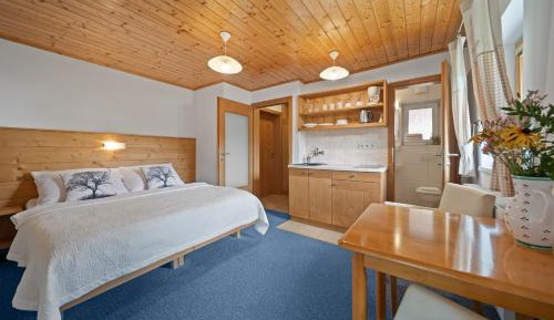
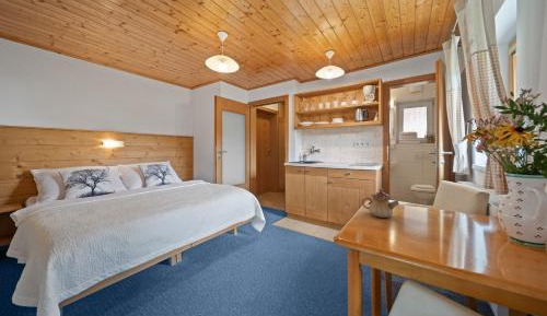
+ teapot (379, 201)
